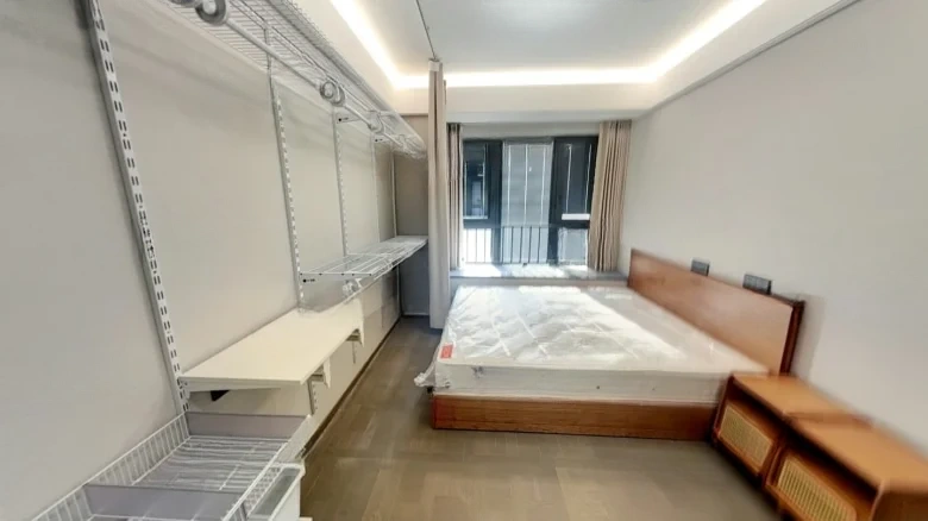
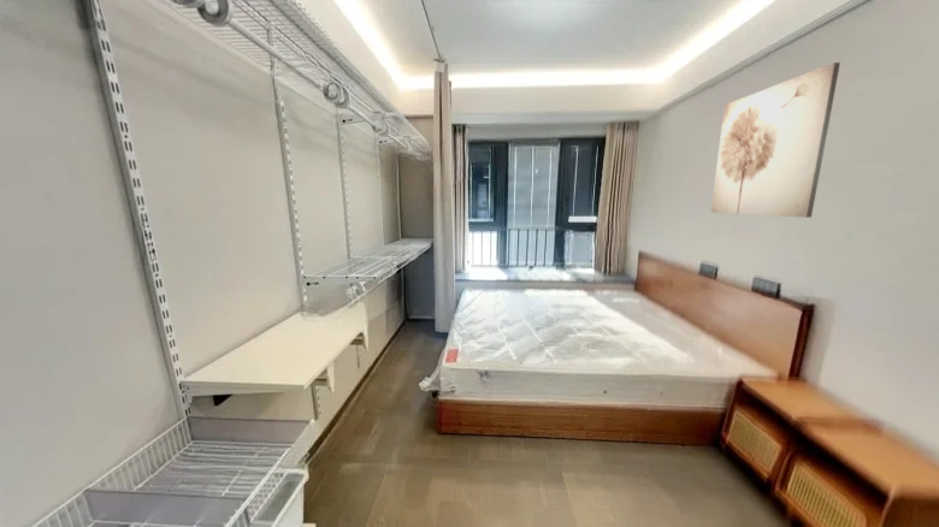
+ wall art (761, 153)
